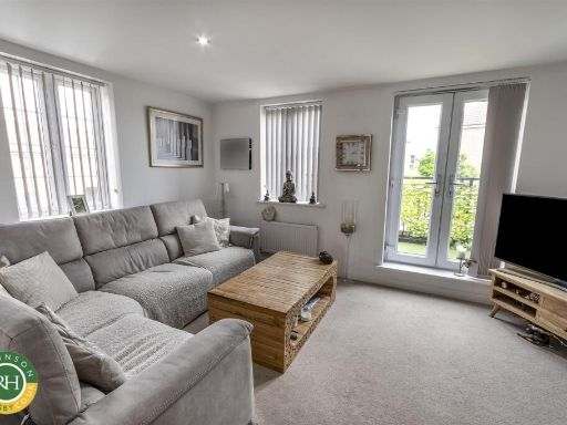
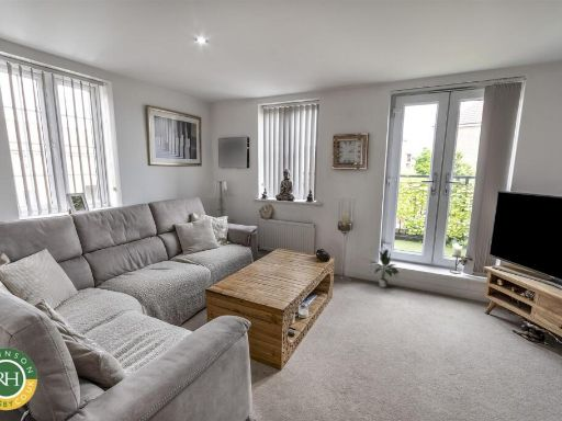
+ potted plant (385, 270)
